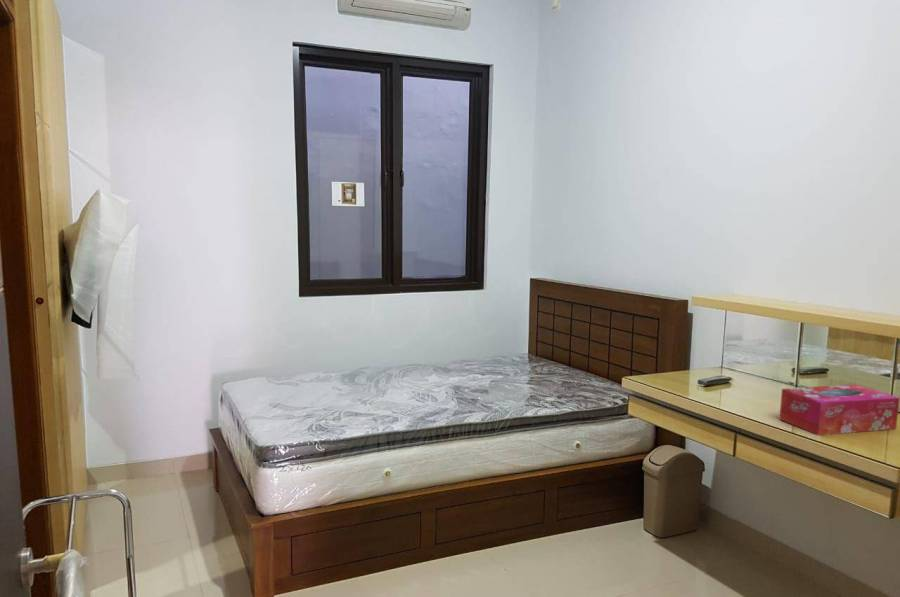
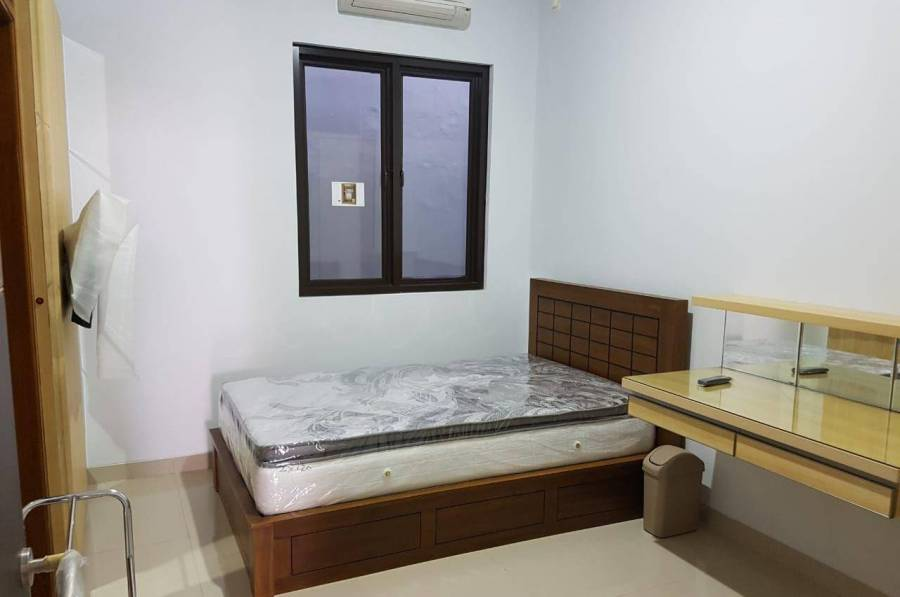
- tissue box (838, 408)
